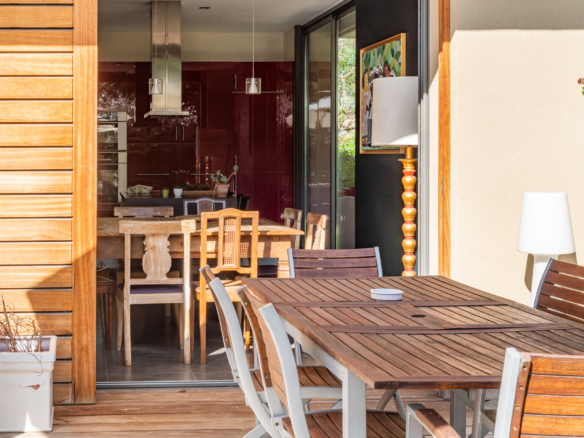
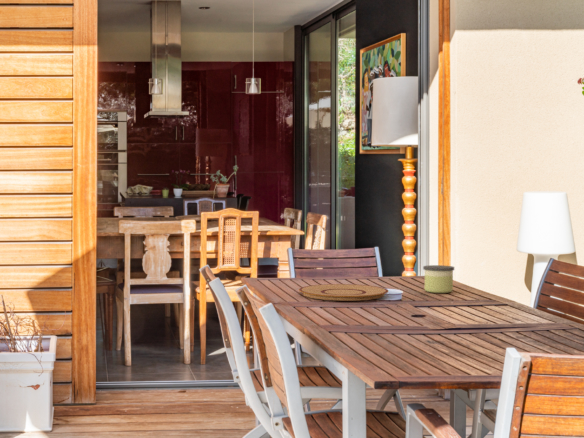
+ plate (343, 292)
+ candle (438, 279)
